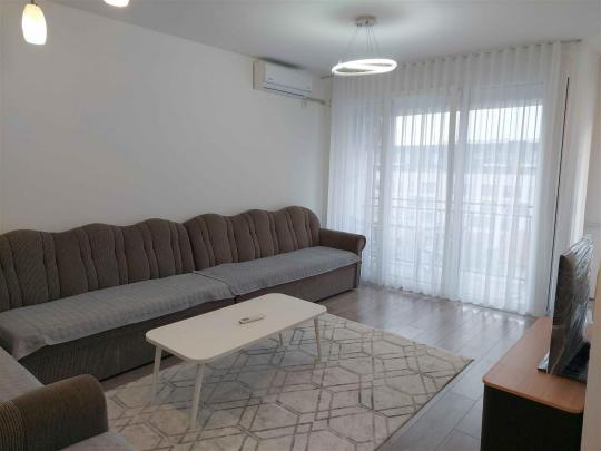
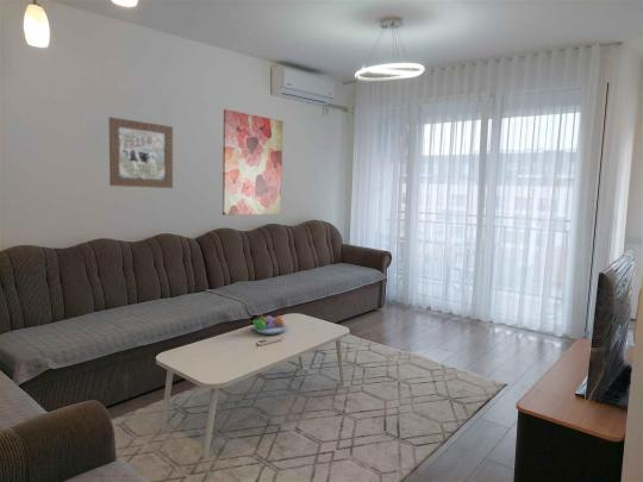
+ wall art (254, 165)
+ fruit bowl (268, 323)
+ wall art (142, 155)
